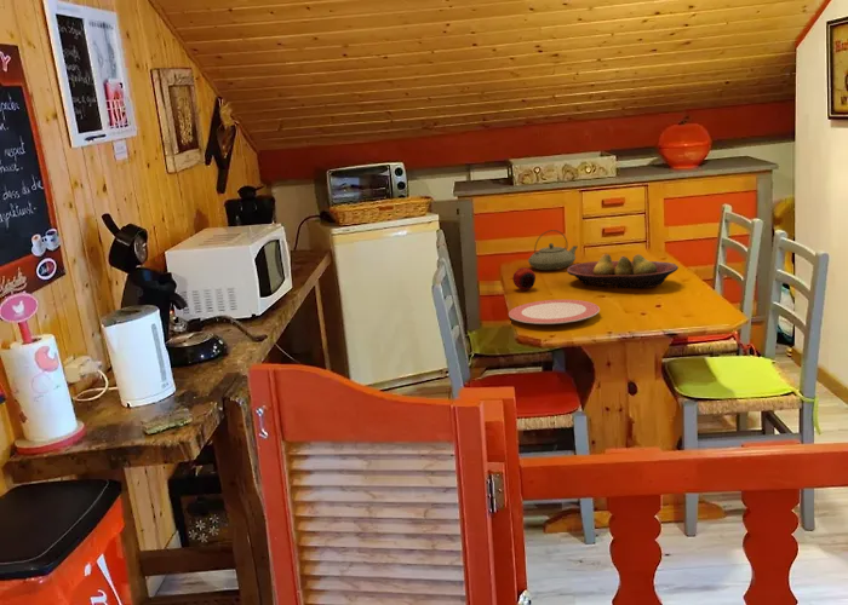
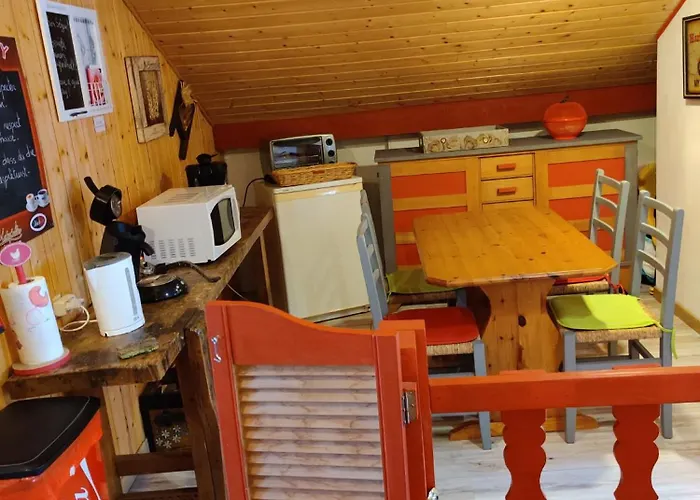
- teapot (554, 248)
- fruit bowl (620, 269)
- plate (554, 312)
- apple (525, 278)
